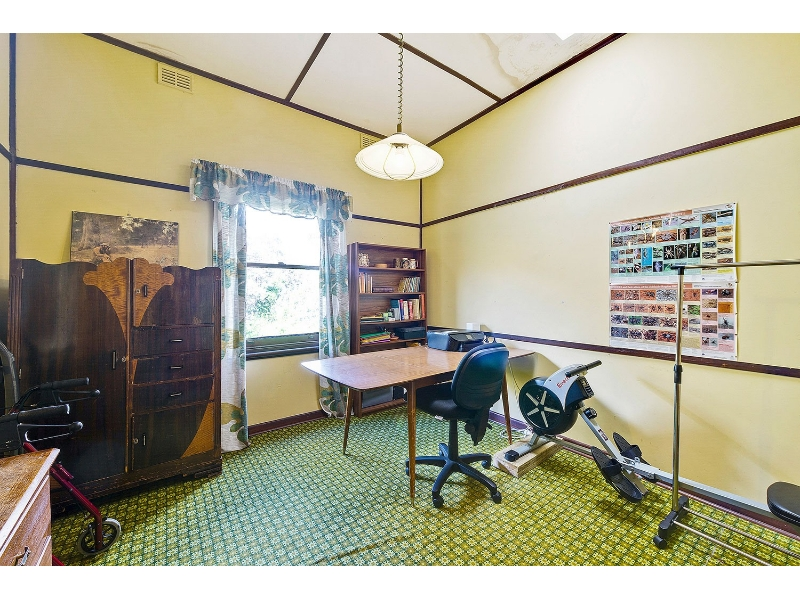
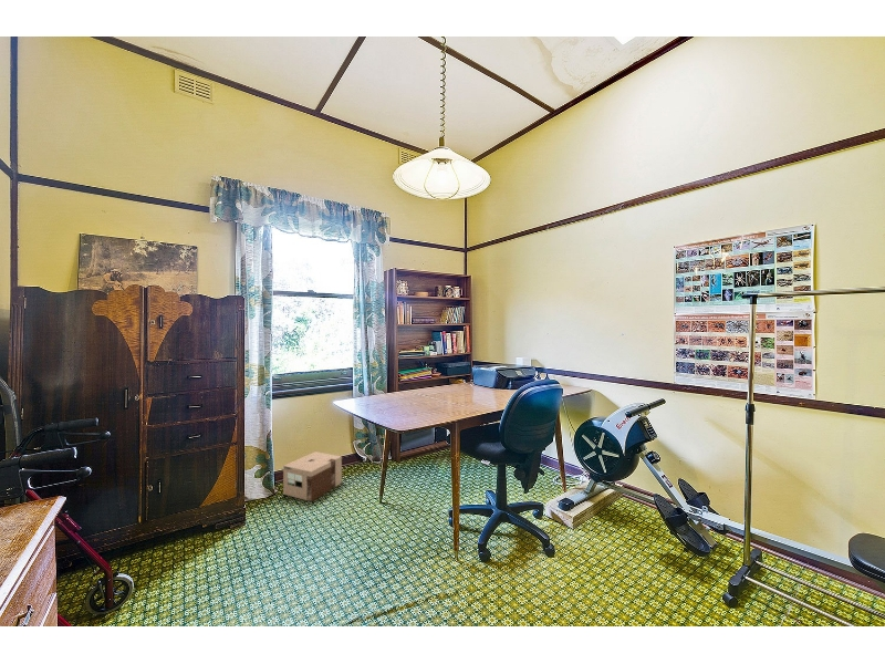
+ cardboard box (313, 475)
